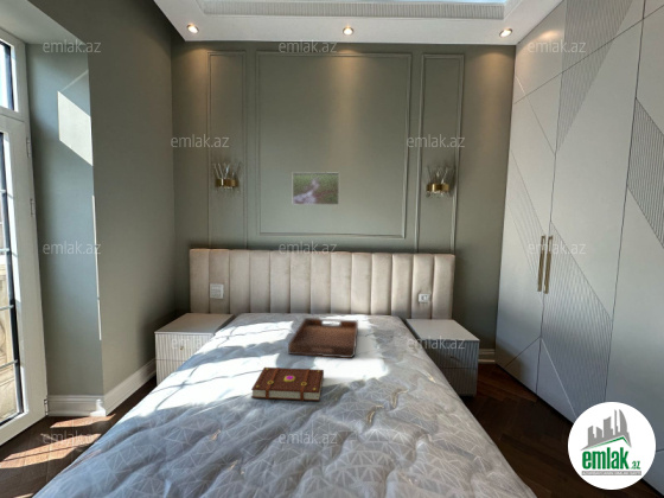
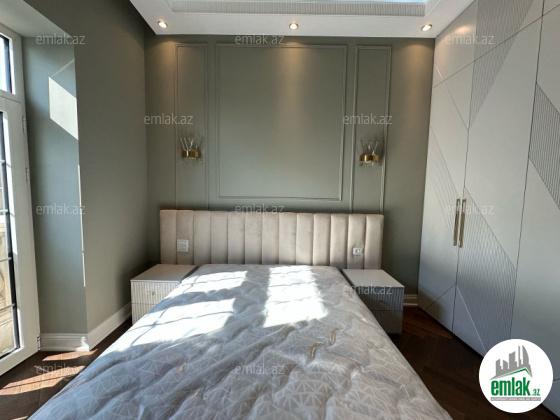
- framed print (315, 189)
- book (289, 382)
- serving tray (326, 336)
